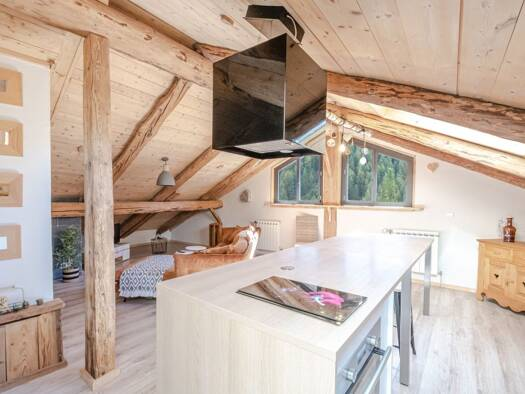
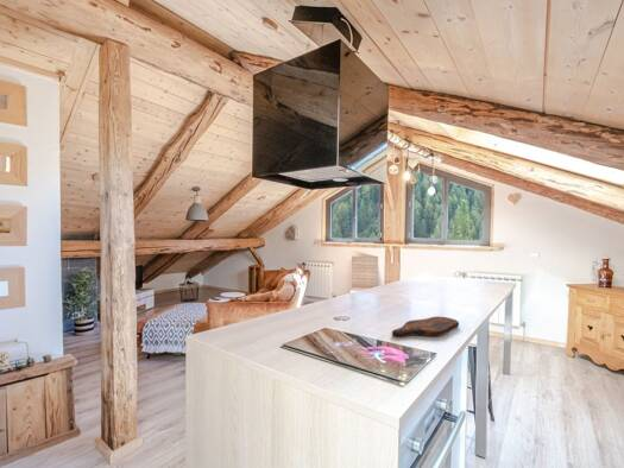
+ cutting board (427, 327)
